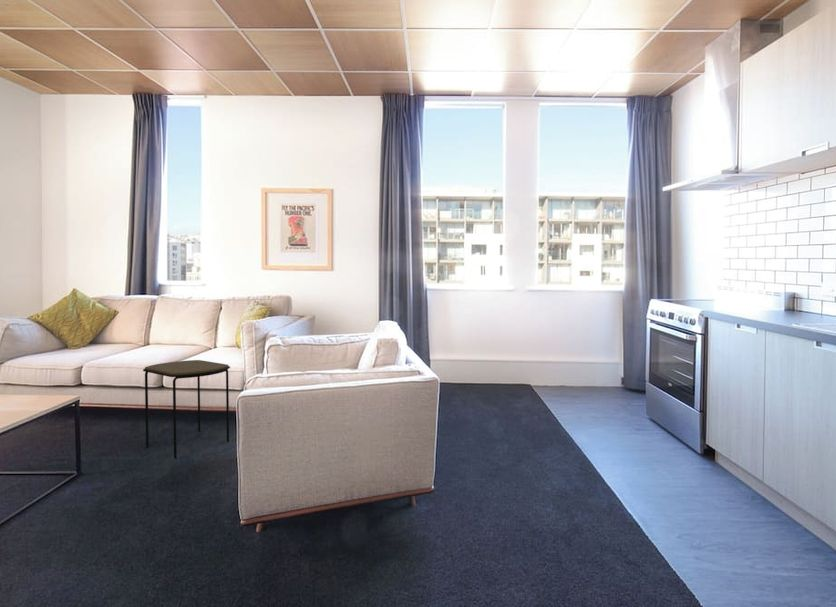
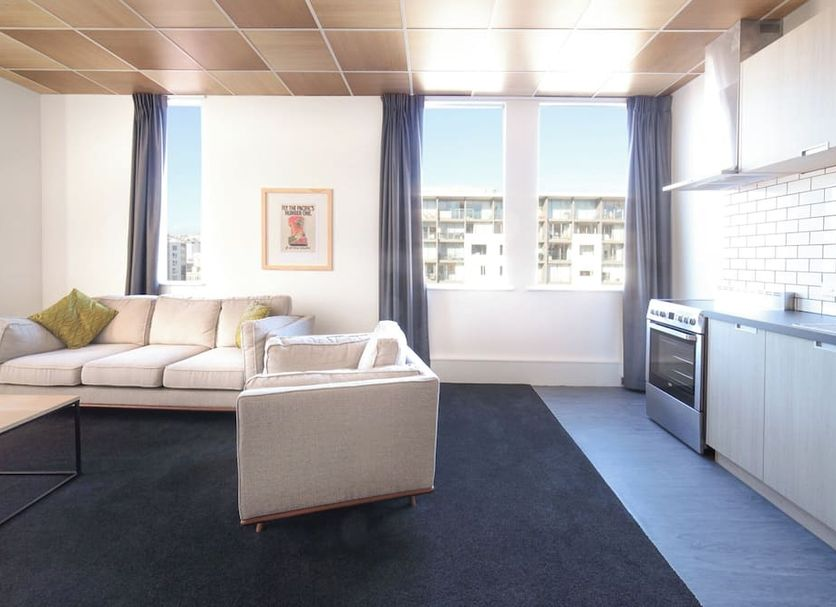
- side table (198, 405)
